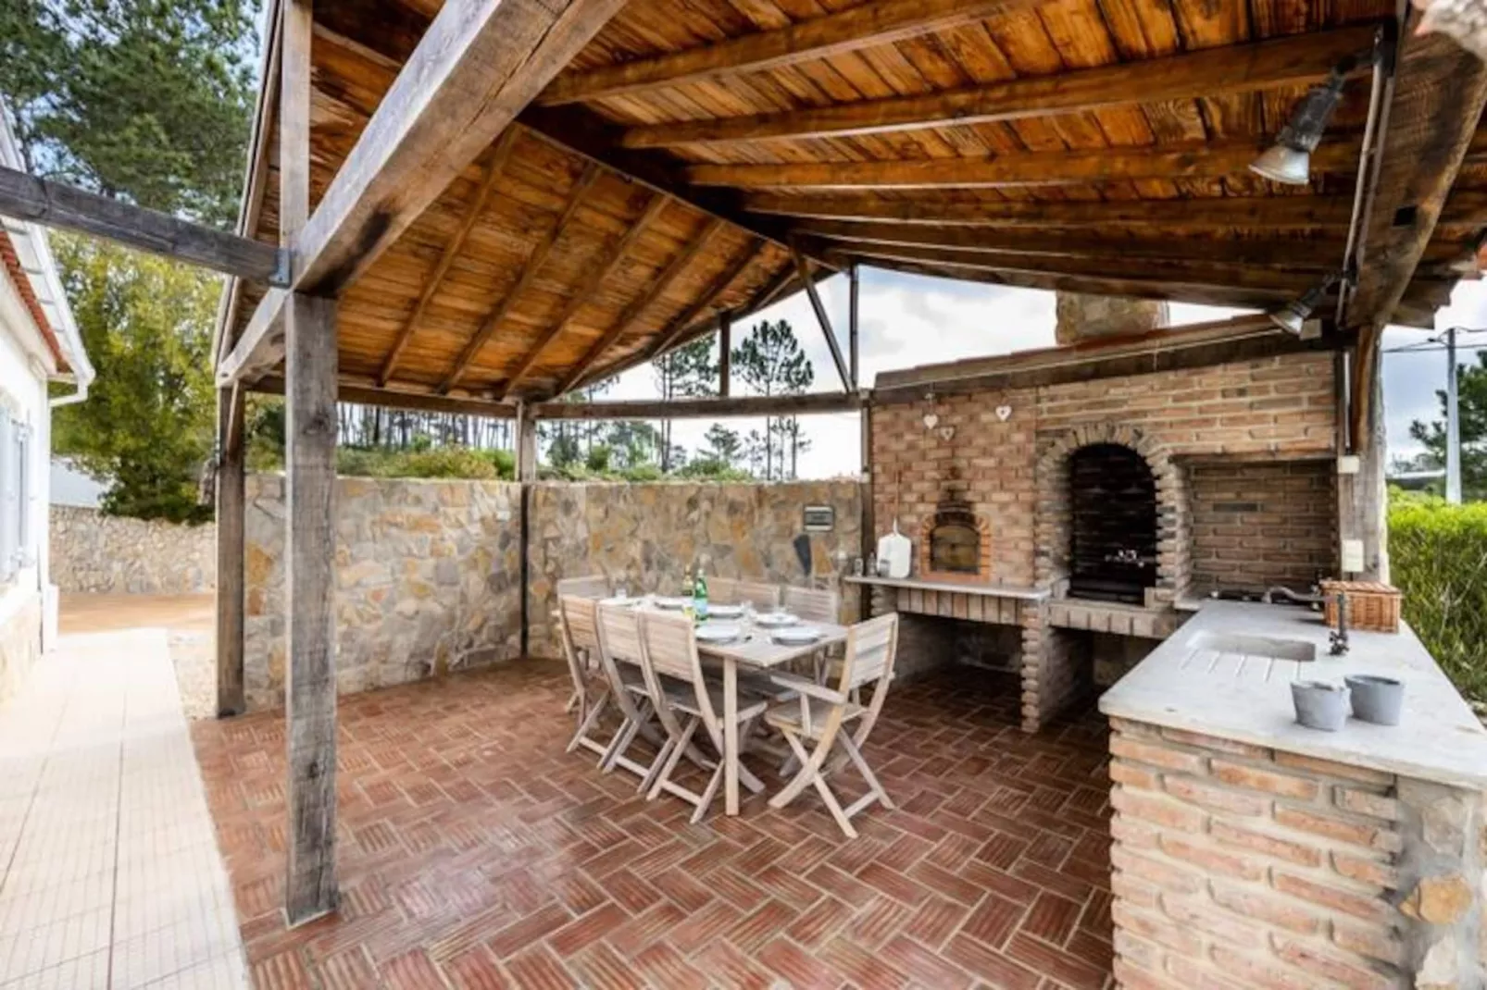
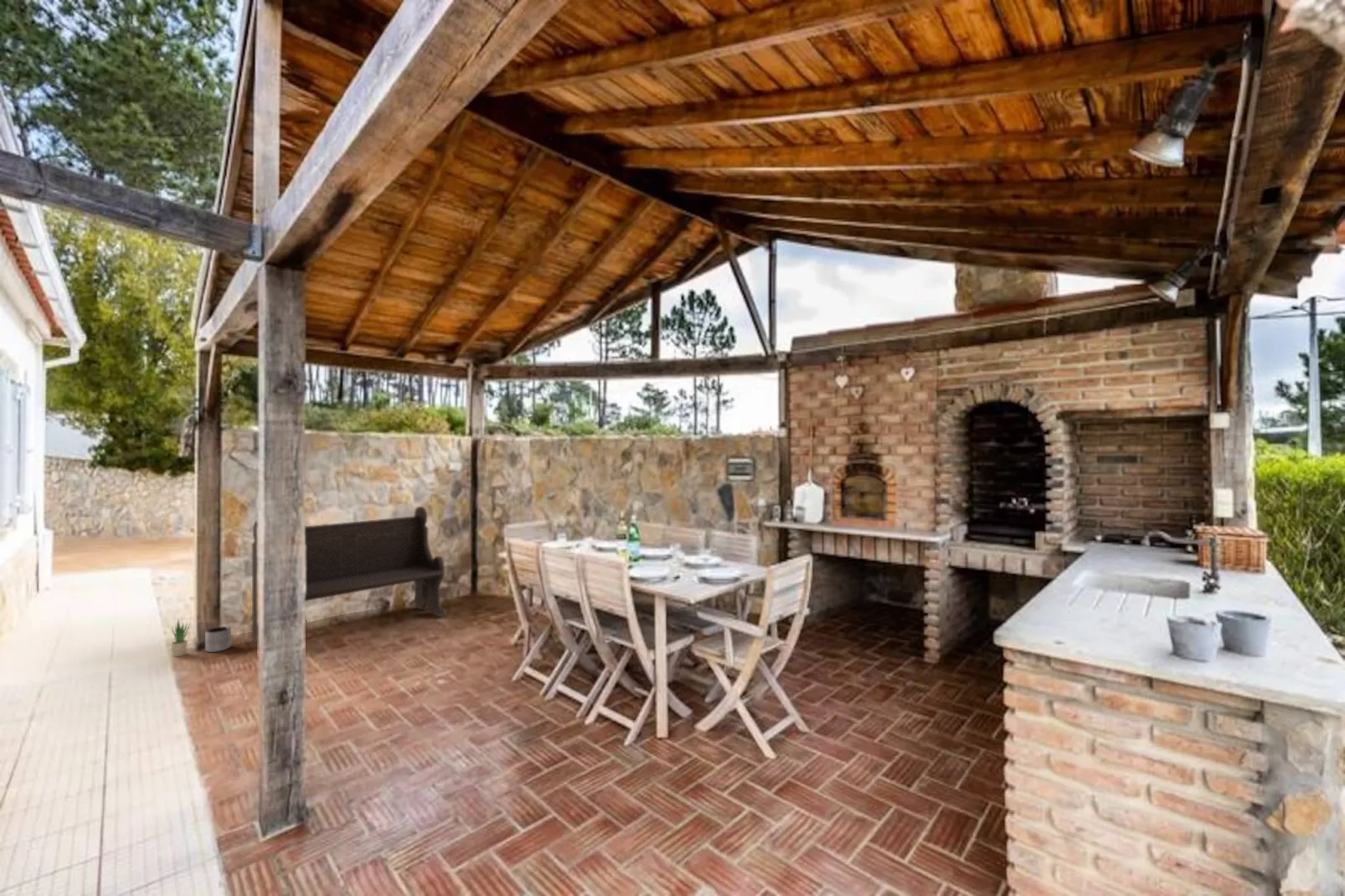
+ bench (355, 570)
+ potted plant (180, 636)
+ planter (218, 639)
